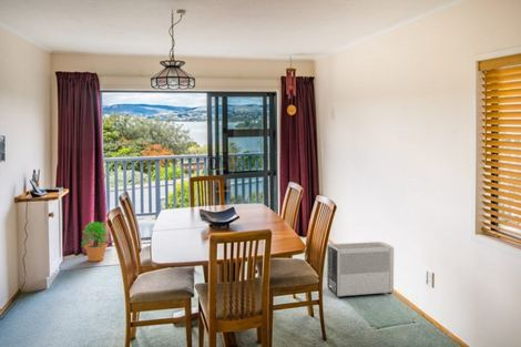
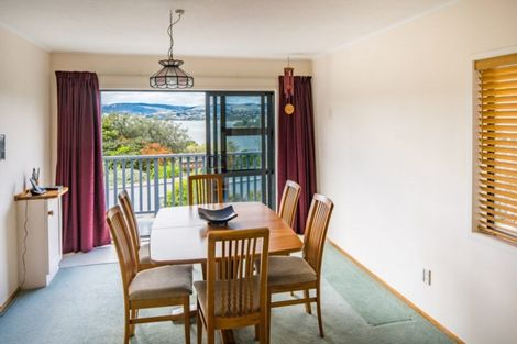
- potted plant (94, 239)
- air purifier (360, 268)
